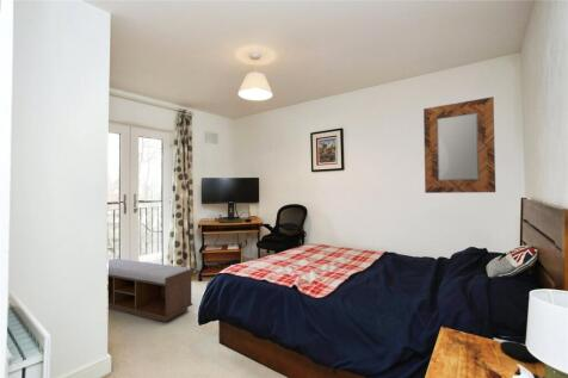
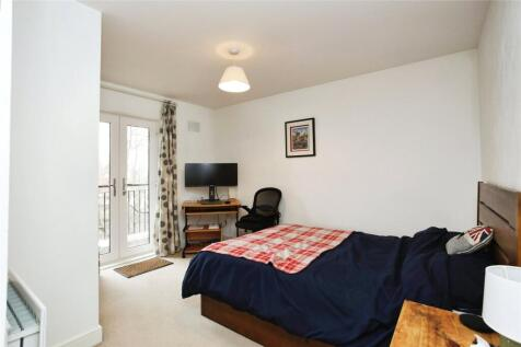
- bench (137, 285)
- home mirror (457, 148)
